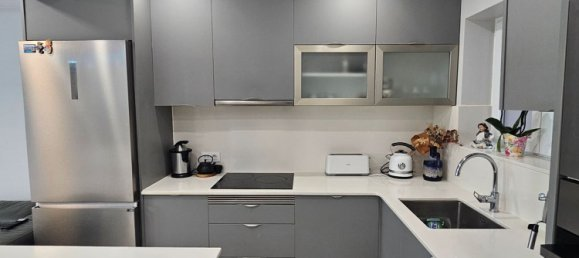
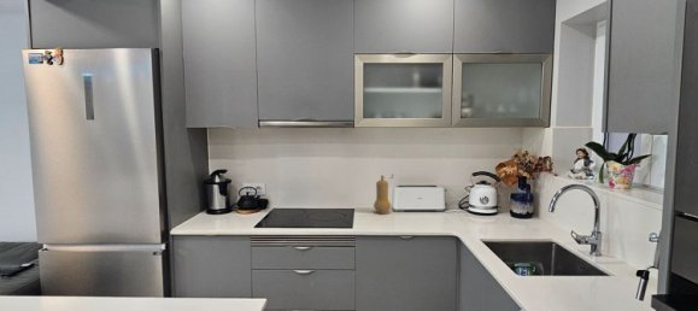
+ pepper mill (383, 193)
